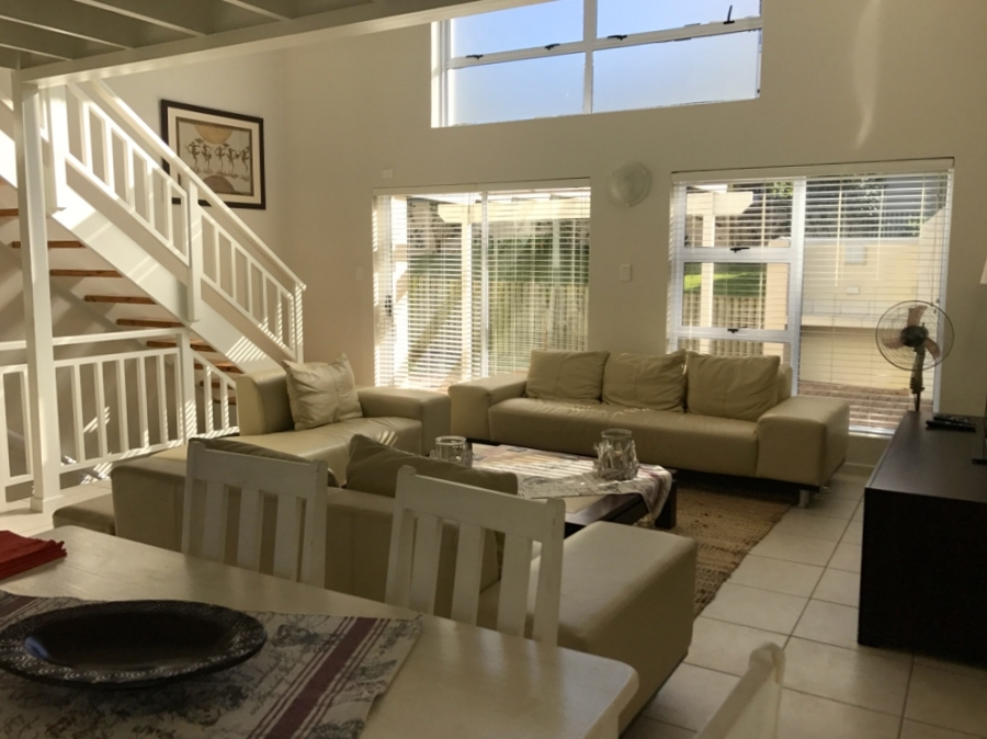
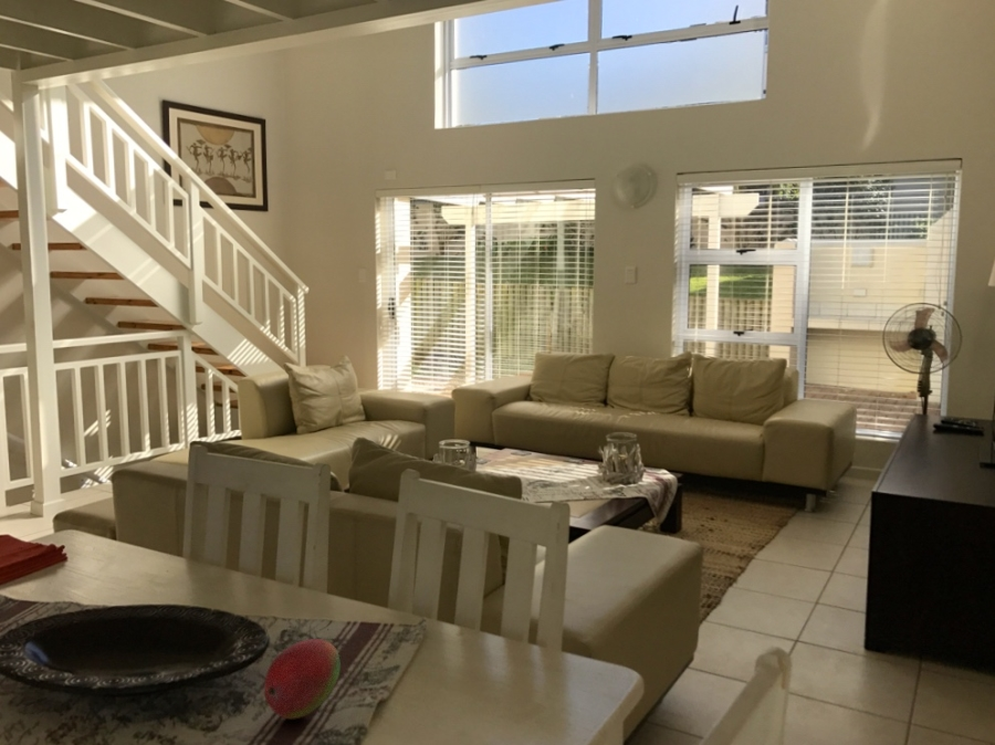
+ fruit (304, 678)
